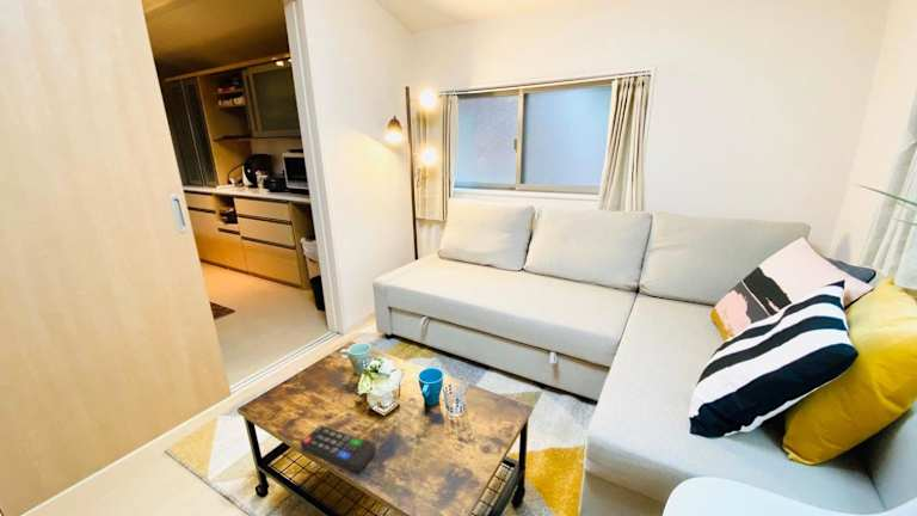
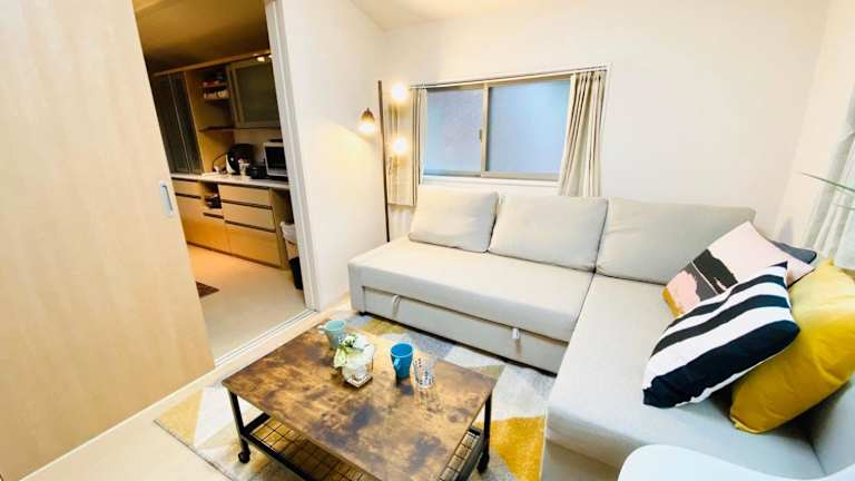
- remote control (338, 447)
